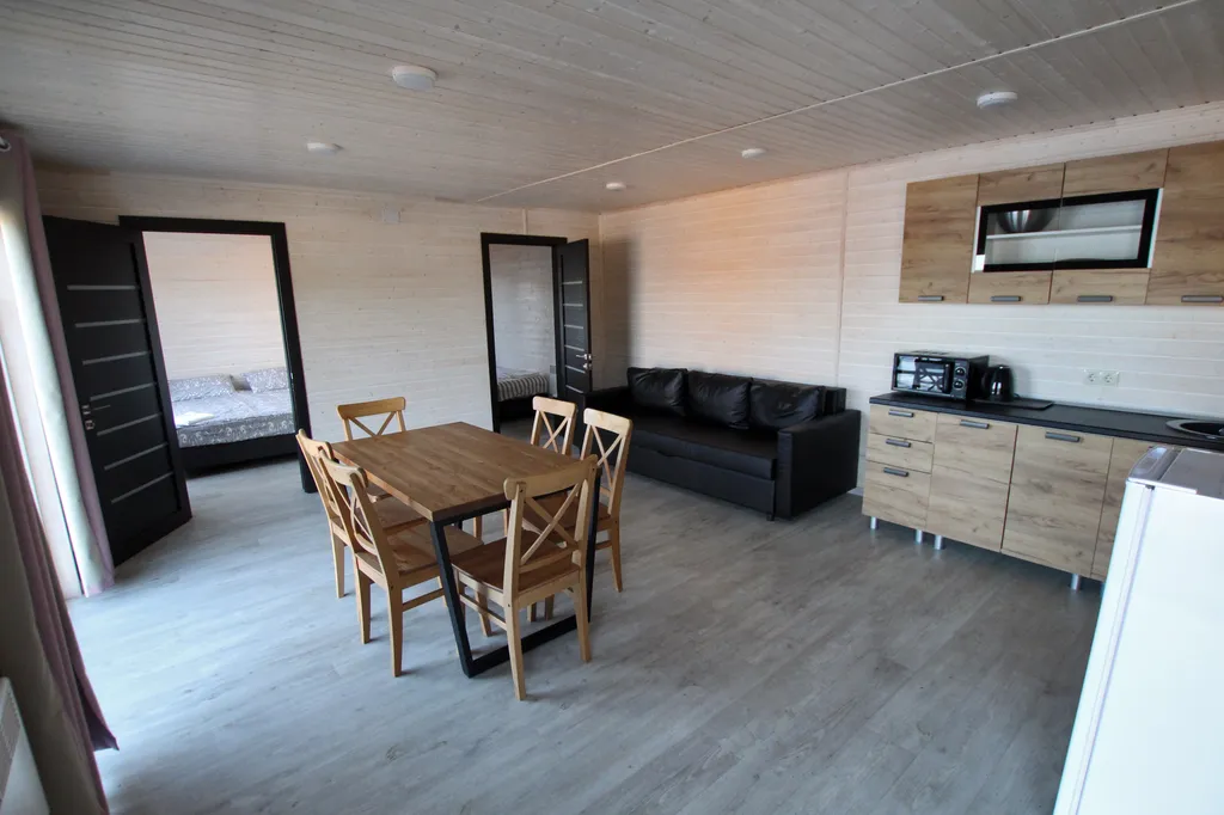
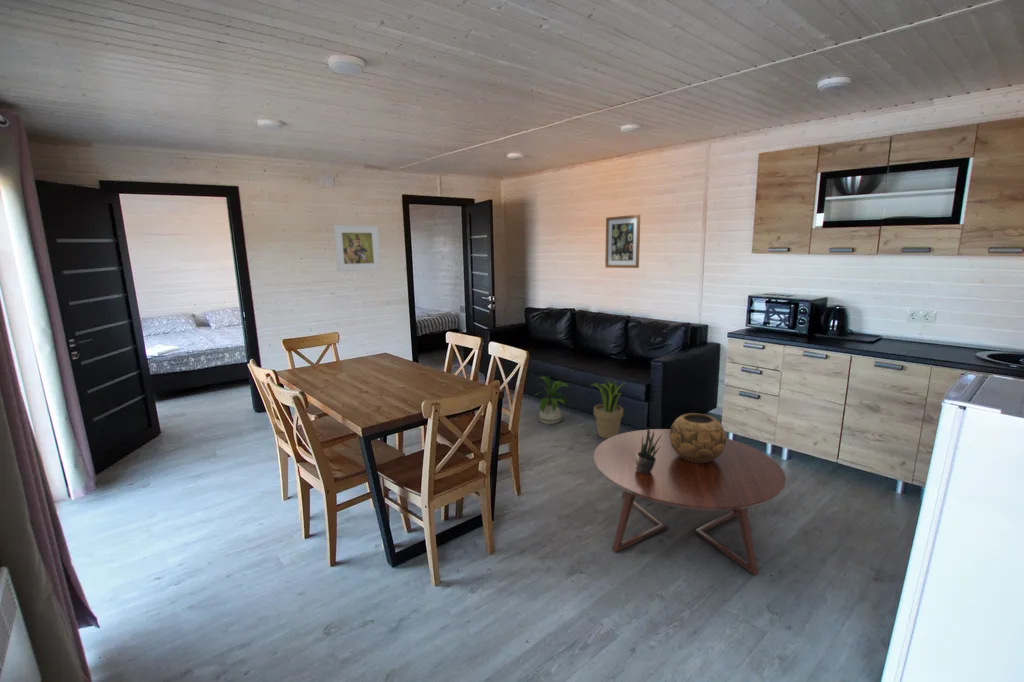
+ house plant (554, 396)
+ wall art (622, 242)
+ potted plant (608, 408)
+ coffee table (682, 496)
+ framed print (358, 248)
+ decorative bowl (697, 437)
+ potted plant (648, 449)
